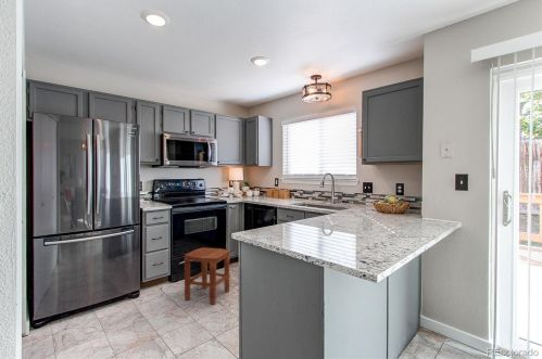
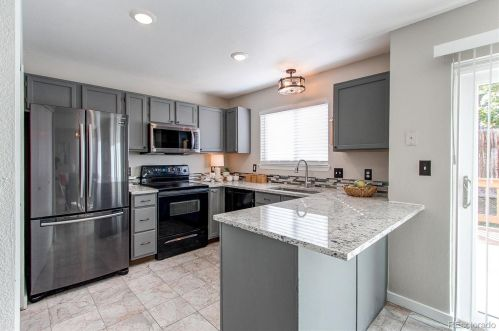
- stool (207, 273)
